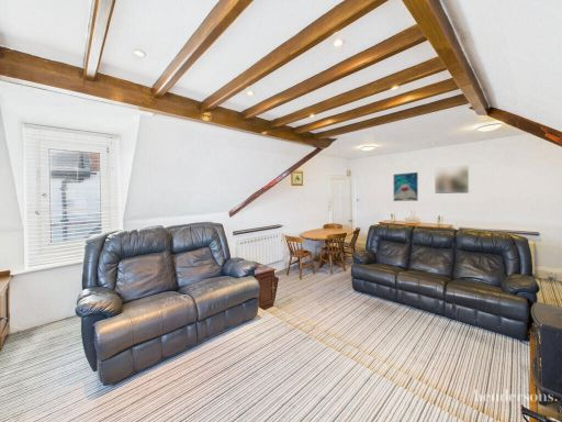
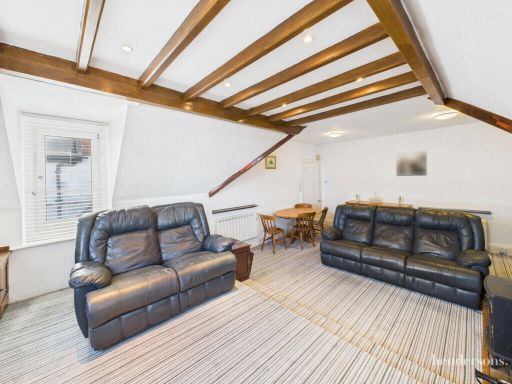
- wall art (405, 187)
